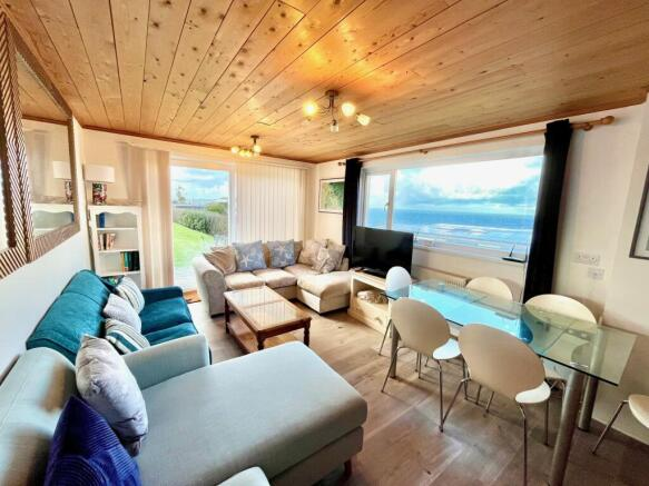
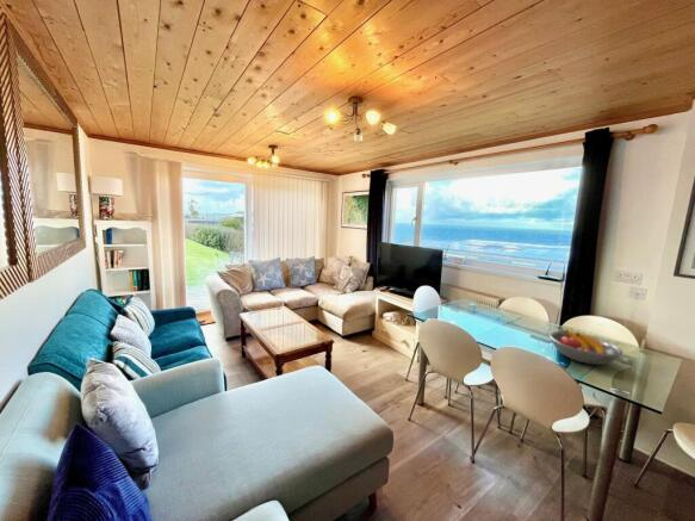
+ fruit bowl (583, 347)
